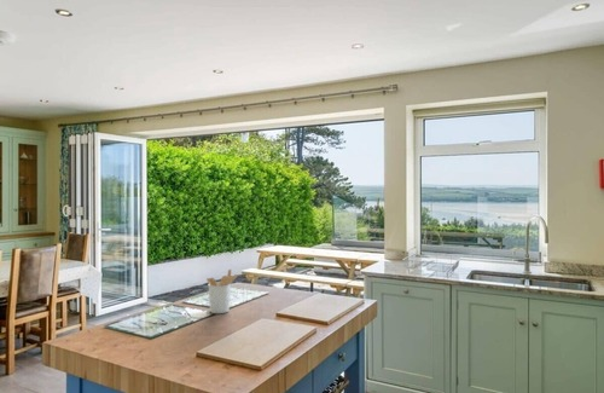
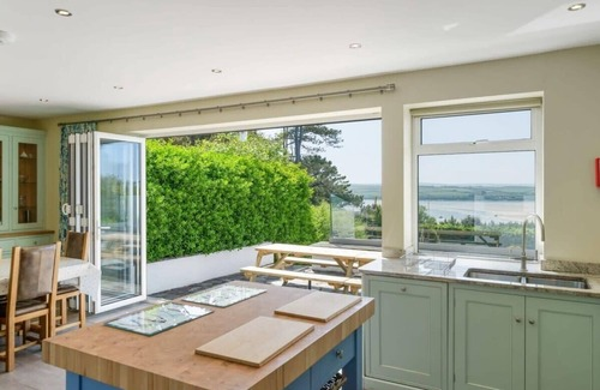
- utensil holder (222, 291)
